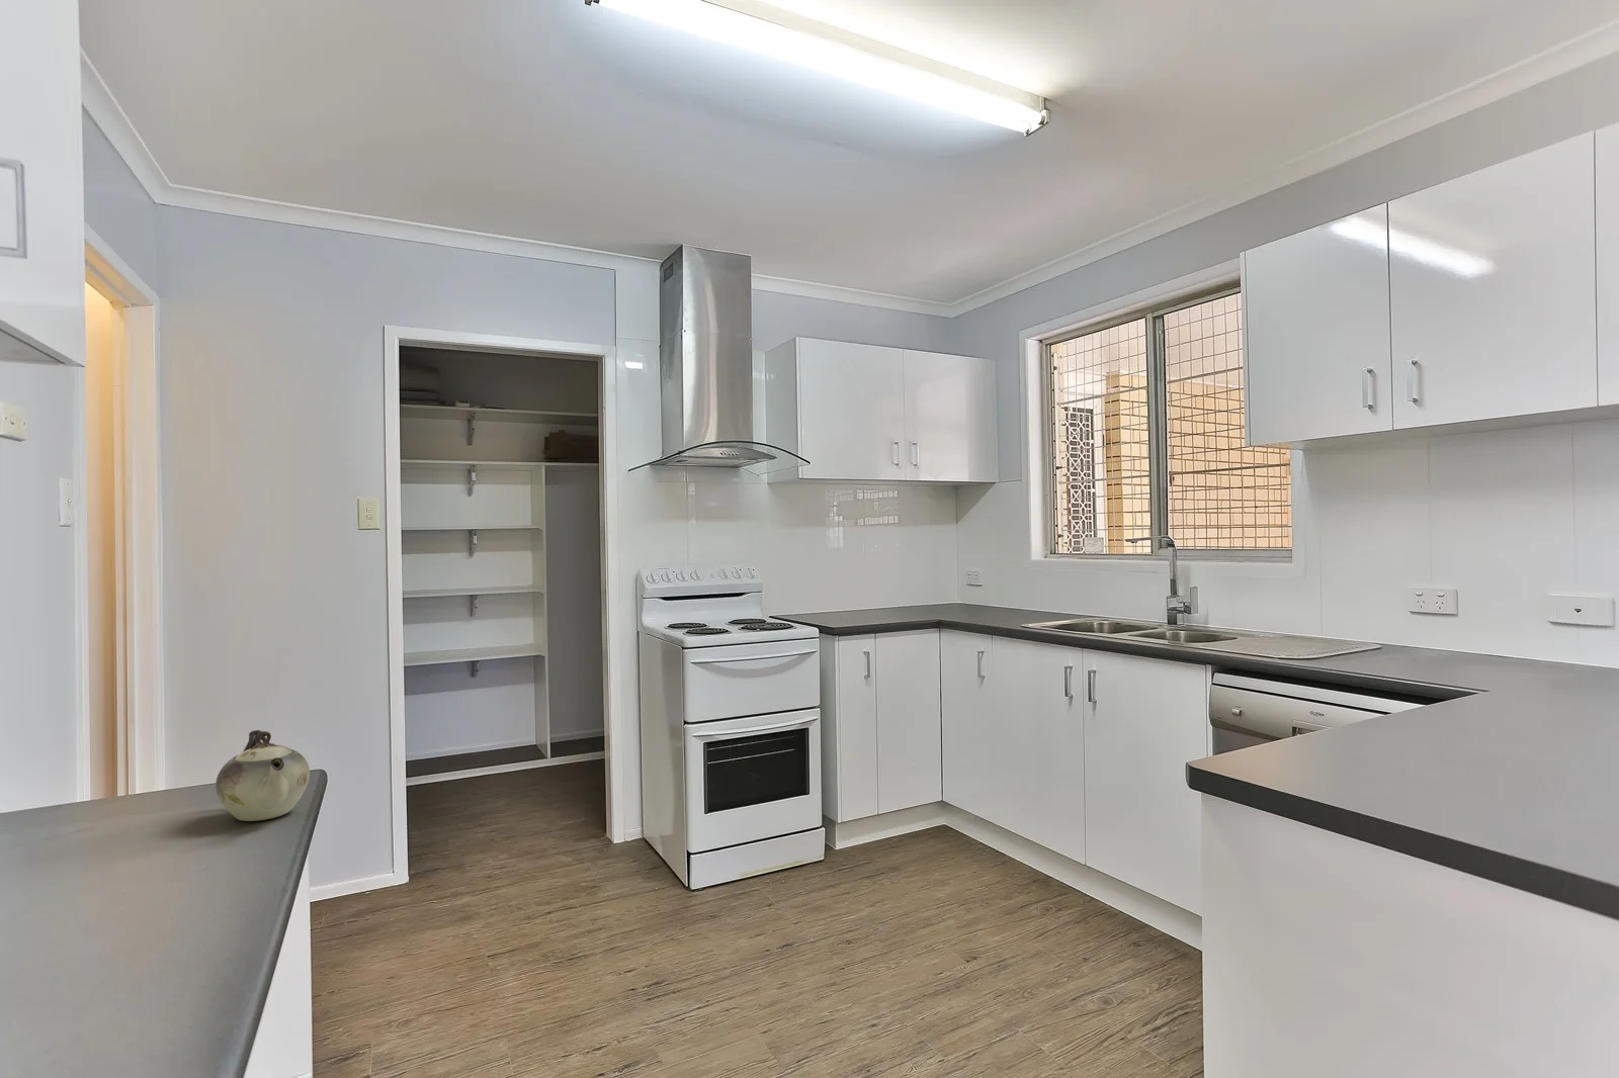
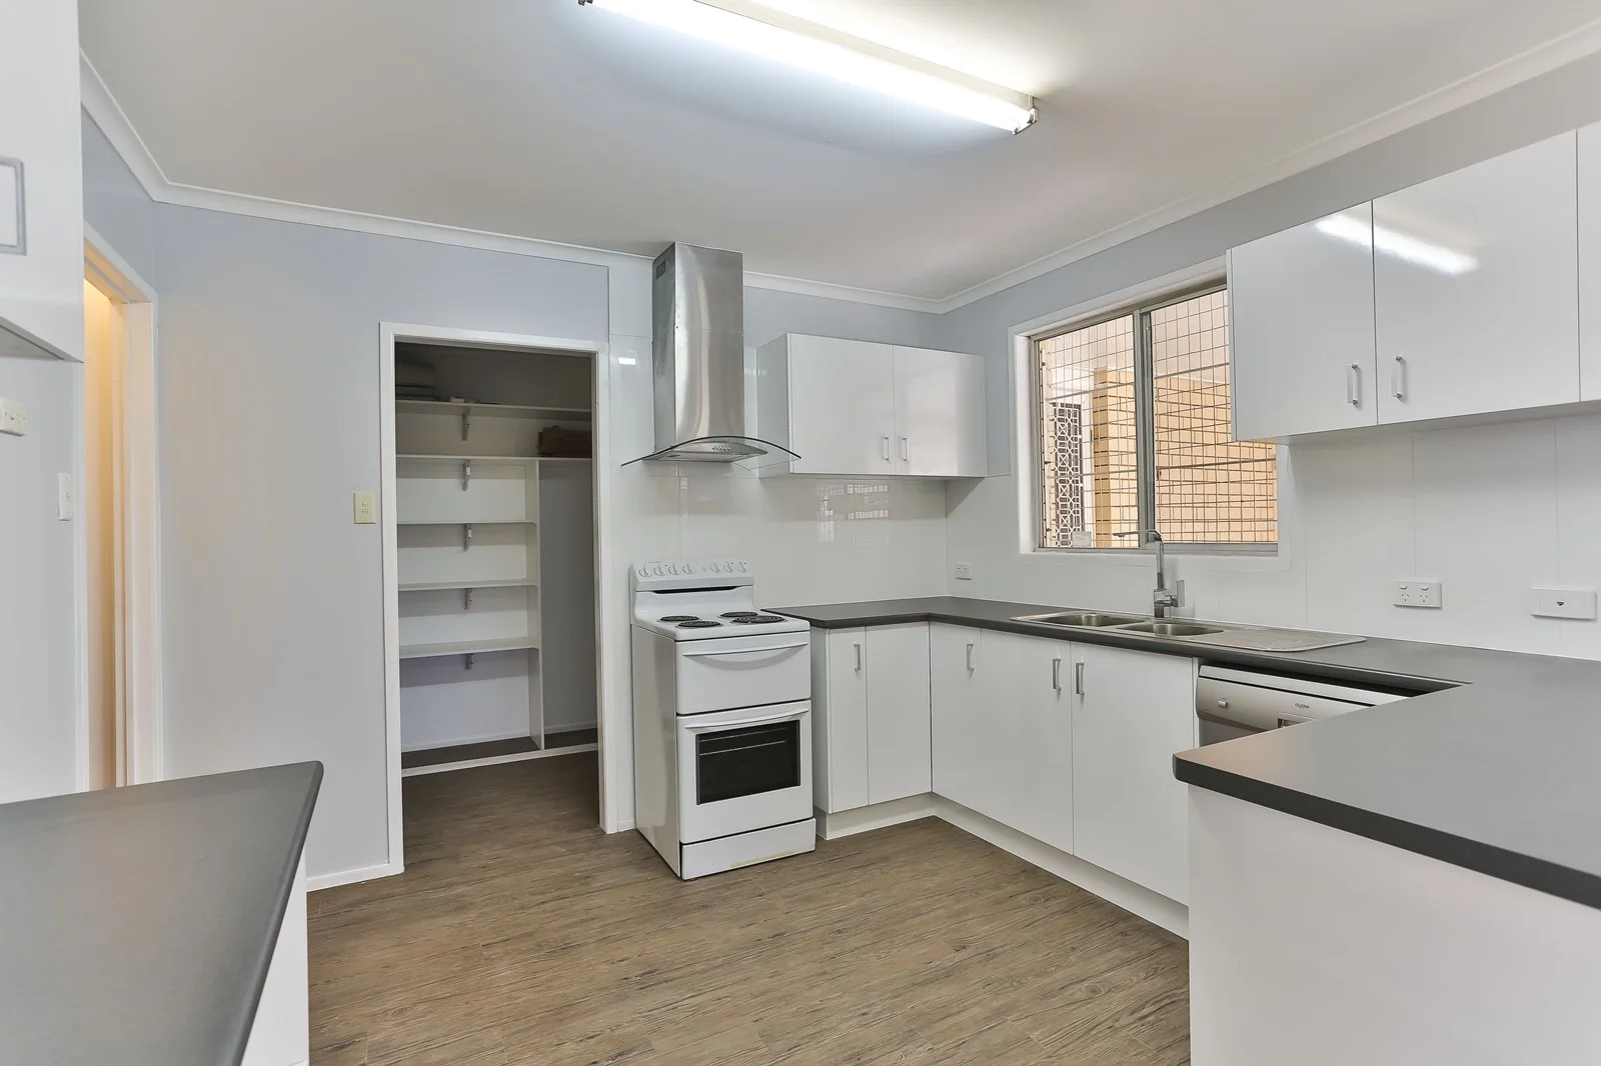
- teapot (264, 774)
